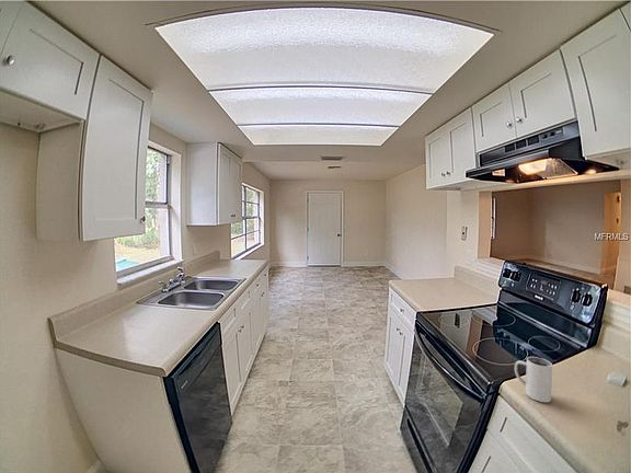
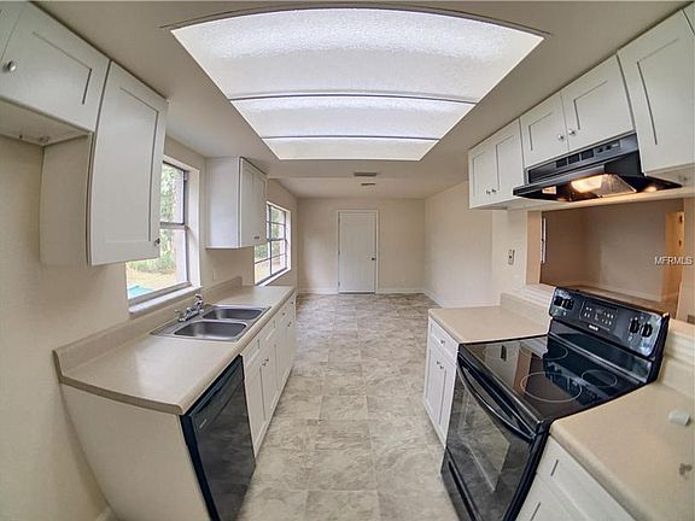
- mug (532, 377)
